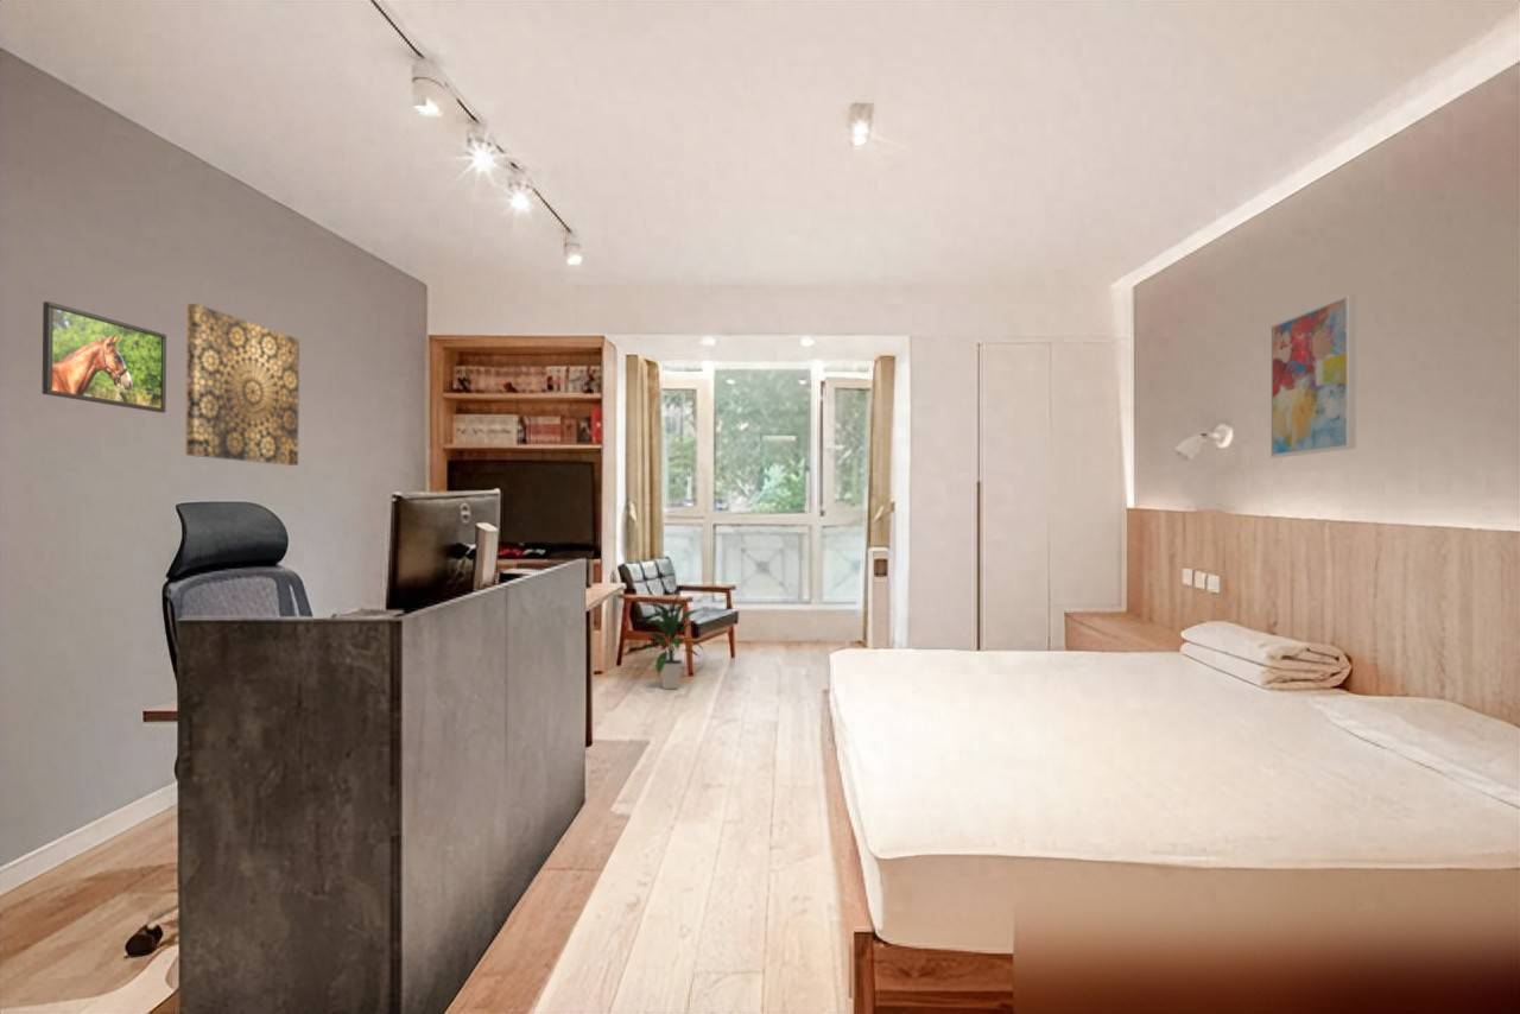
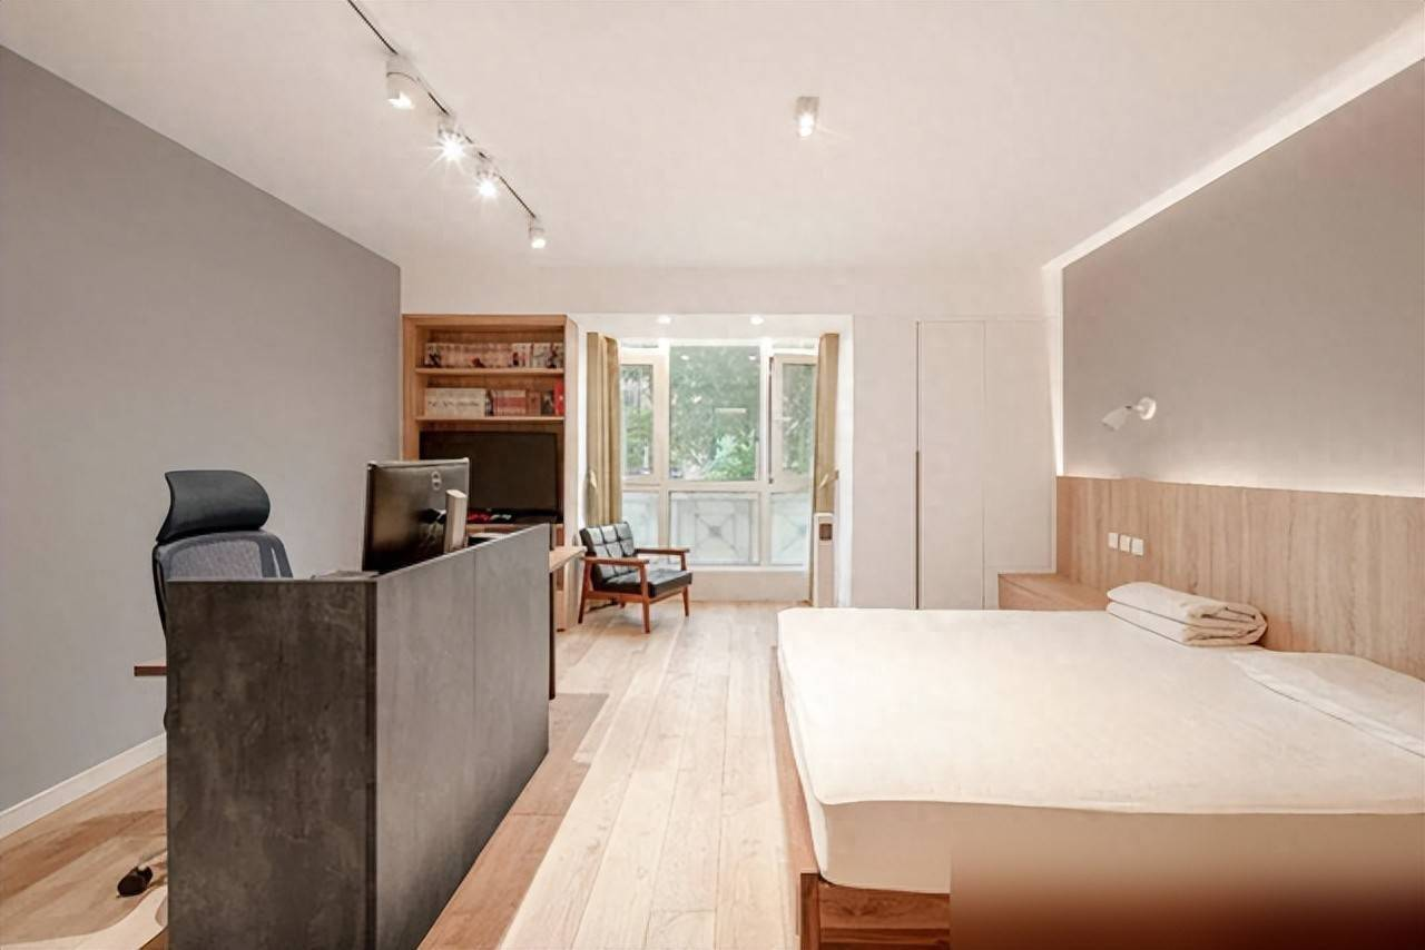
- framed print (109, 361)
- wall art (1310, 382)
- wall art (247, 392)
- indoor plant (669, 641)
